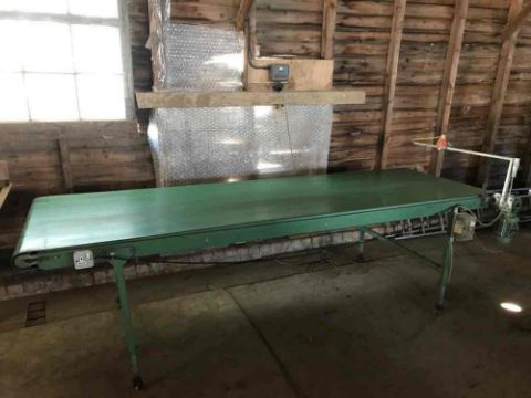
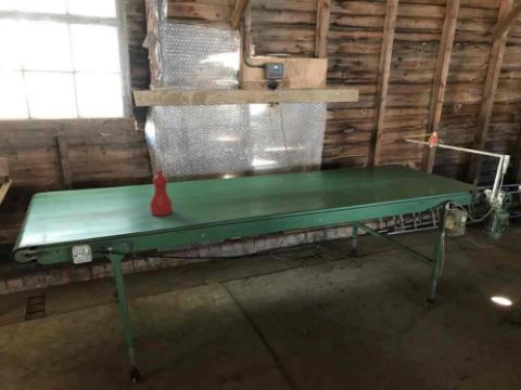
+ spray bottle (160, 185)
